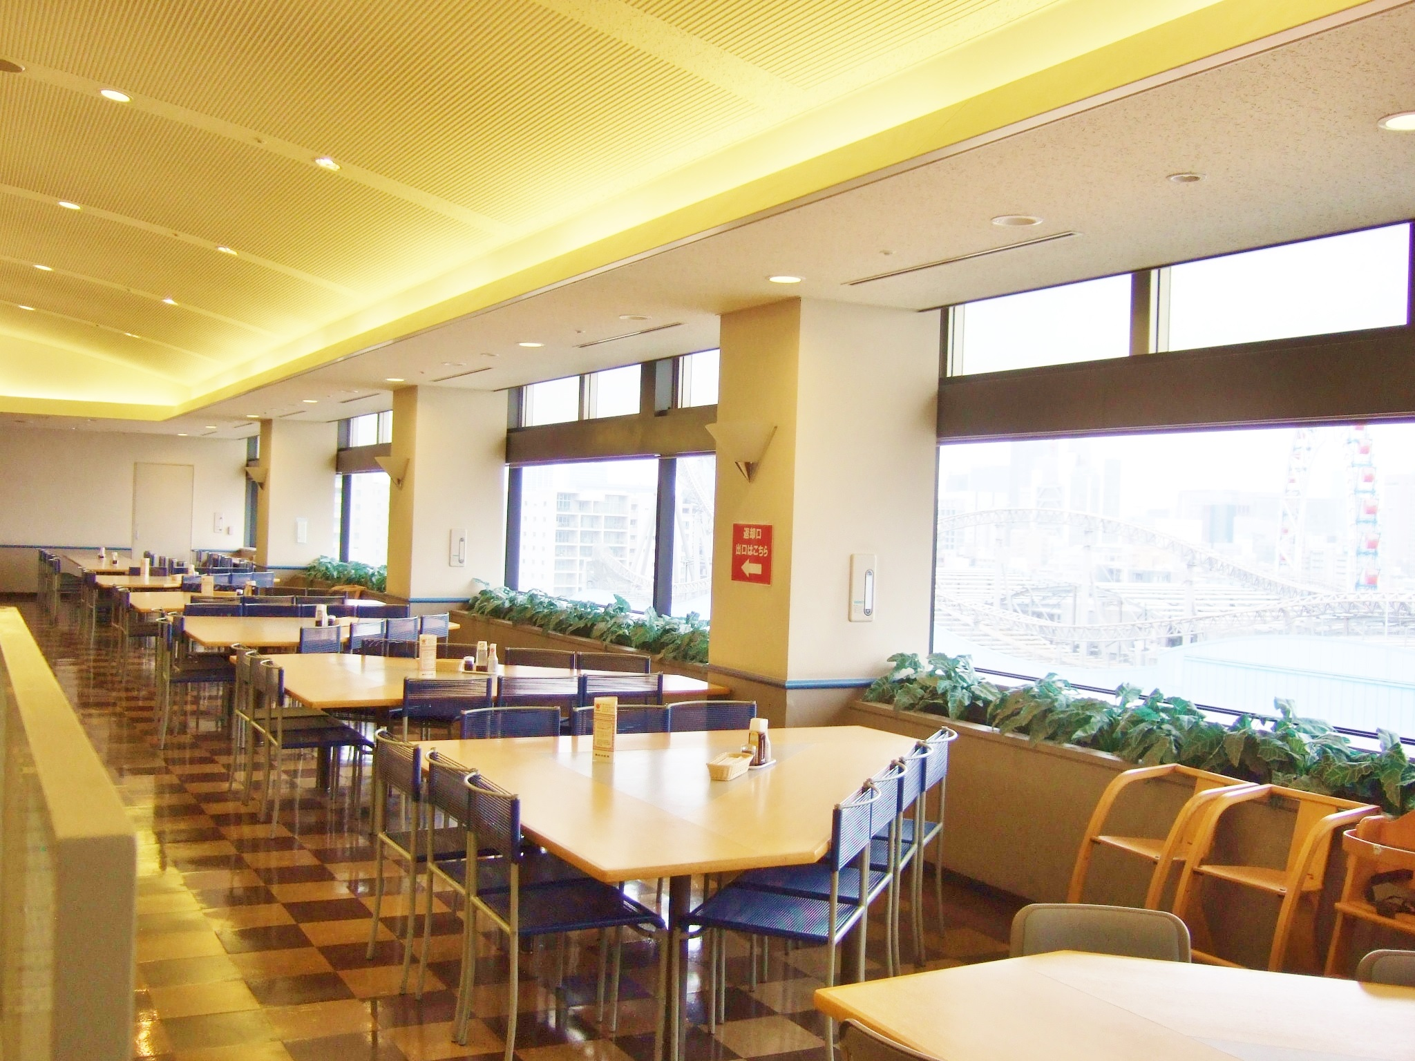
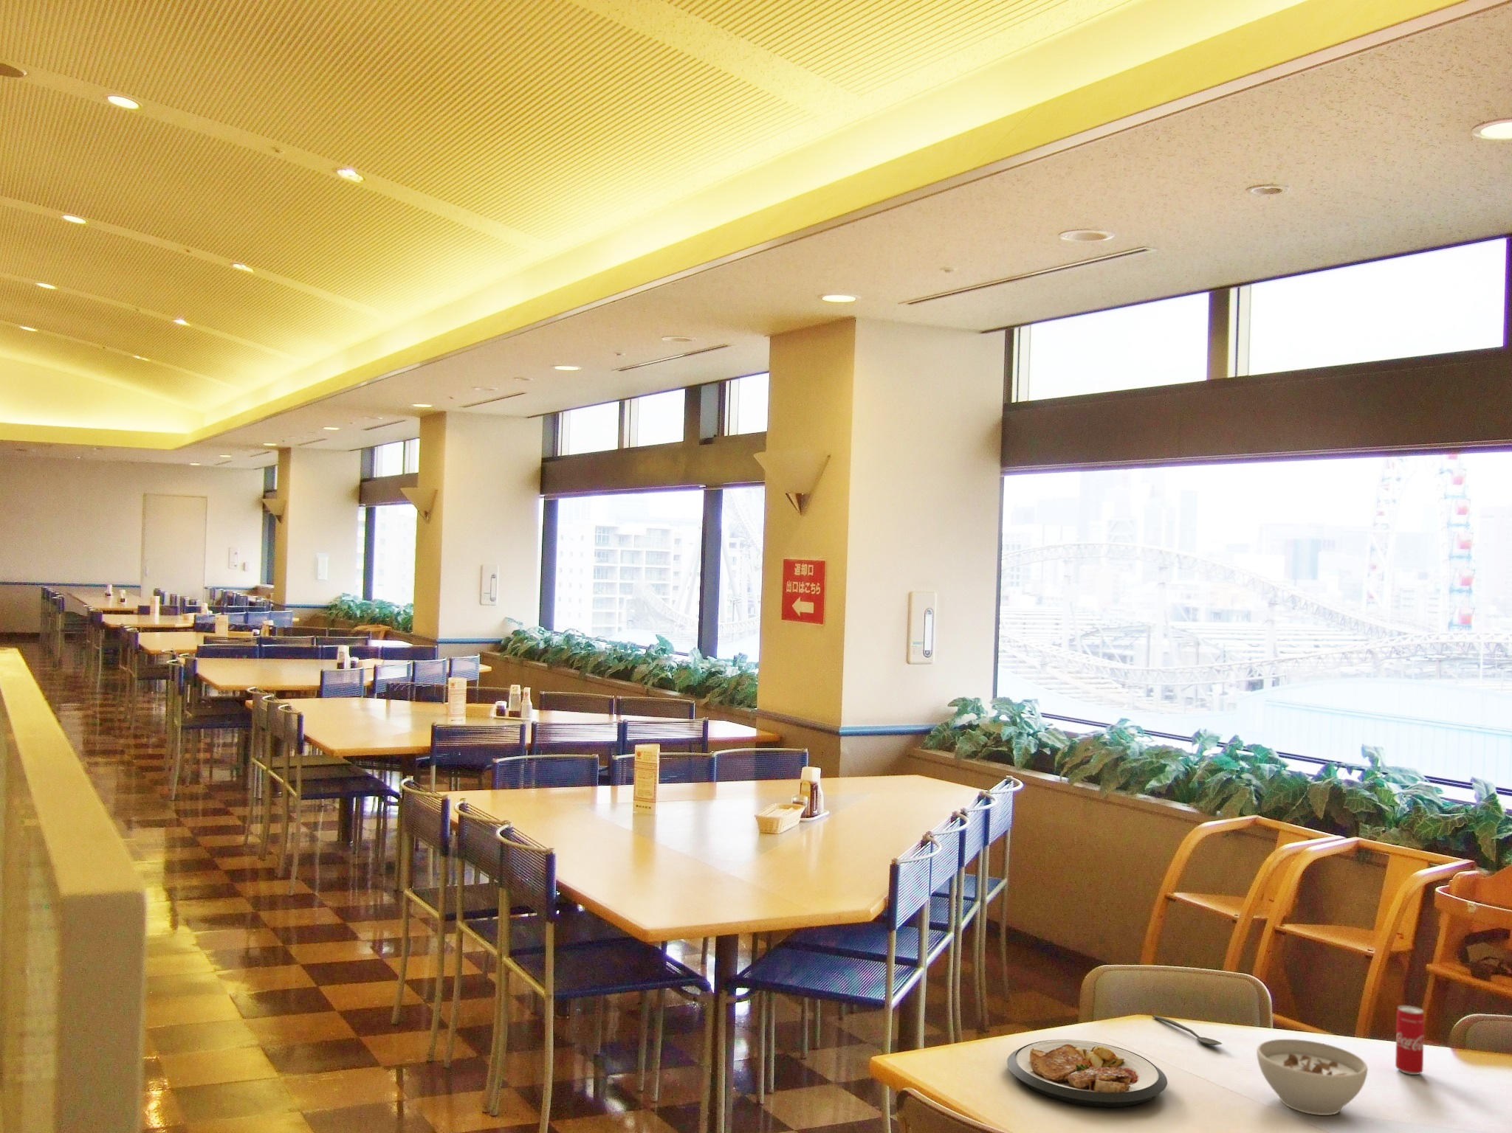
+ plate (1086, 1066)
+ beverage can (1410, 1040)
+ soup bowl (1311, 1081)
+ spoon (1186, 1029)
